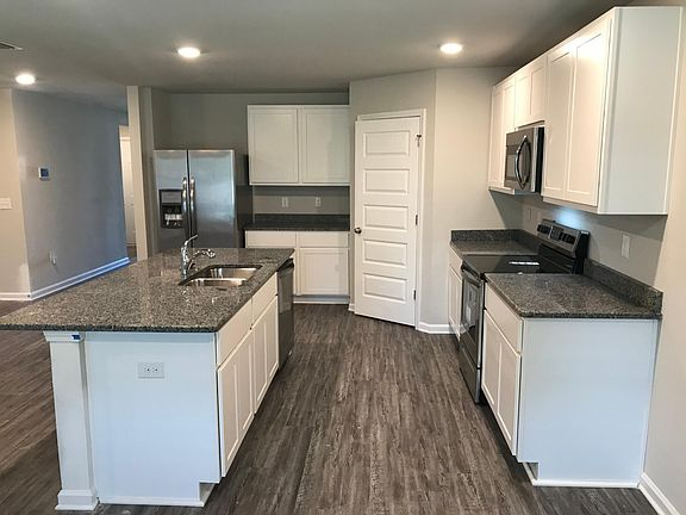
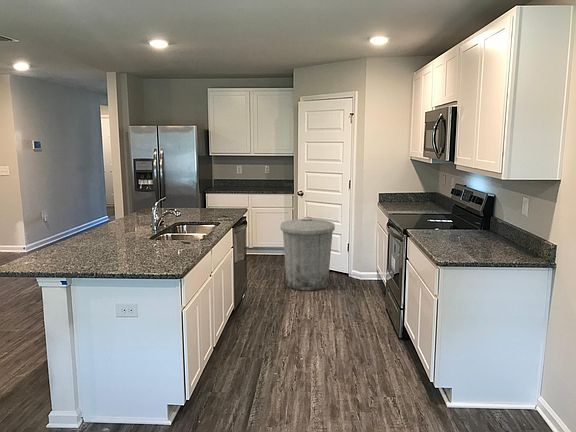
+ trash can (307, 251)
